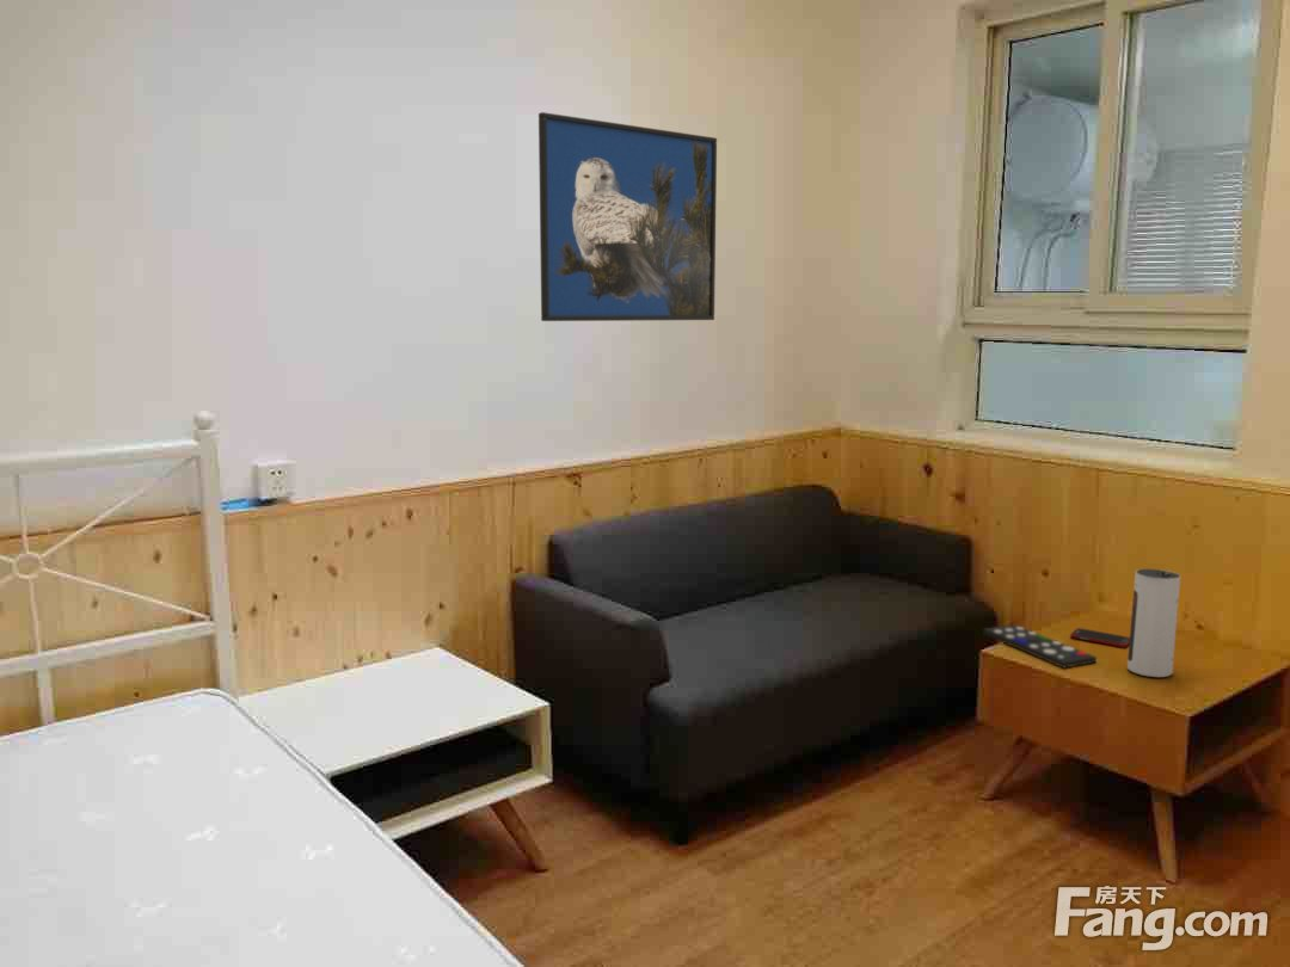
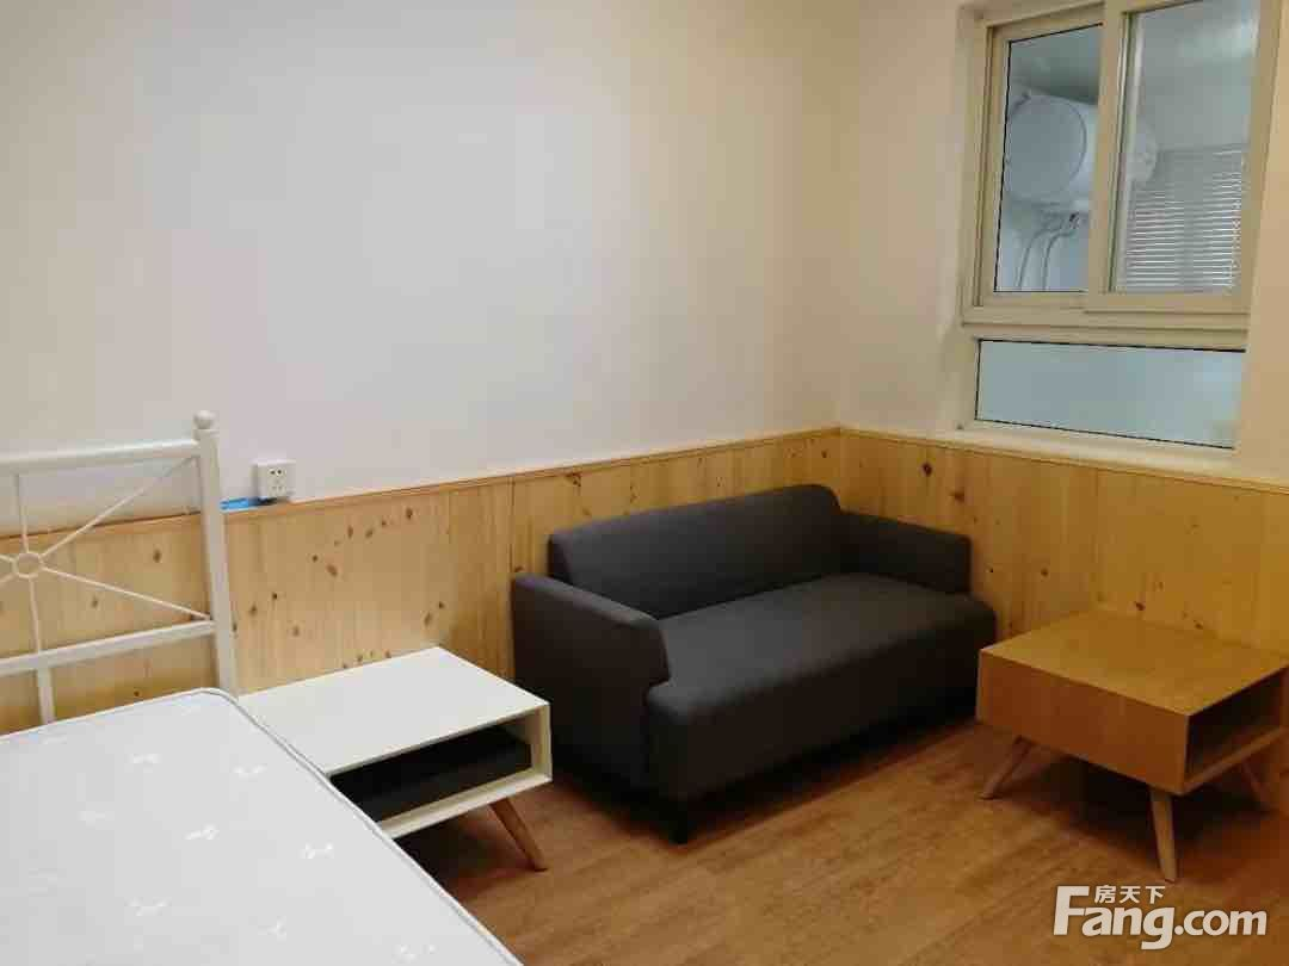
- speaker (1154, 621)
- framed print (633, 224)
- cell phone (1100, 638)
- remote control (1037, 643)
